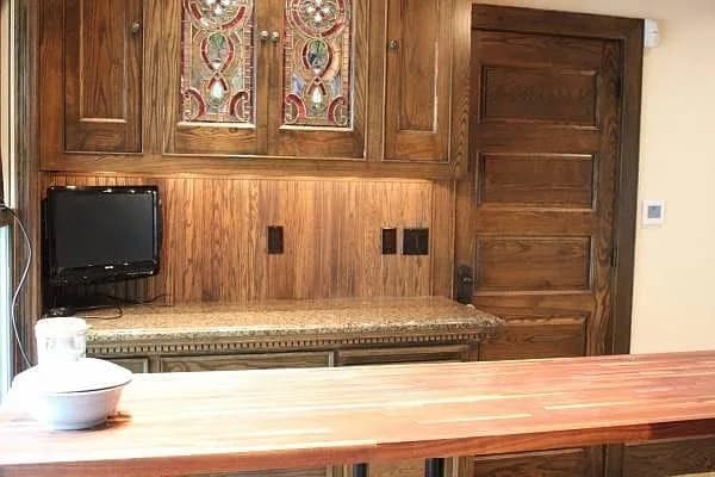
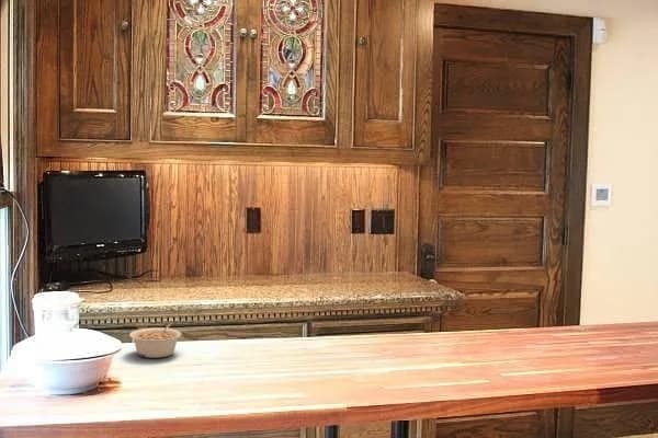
+ legume (155, 341)
